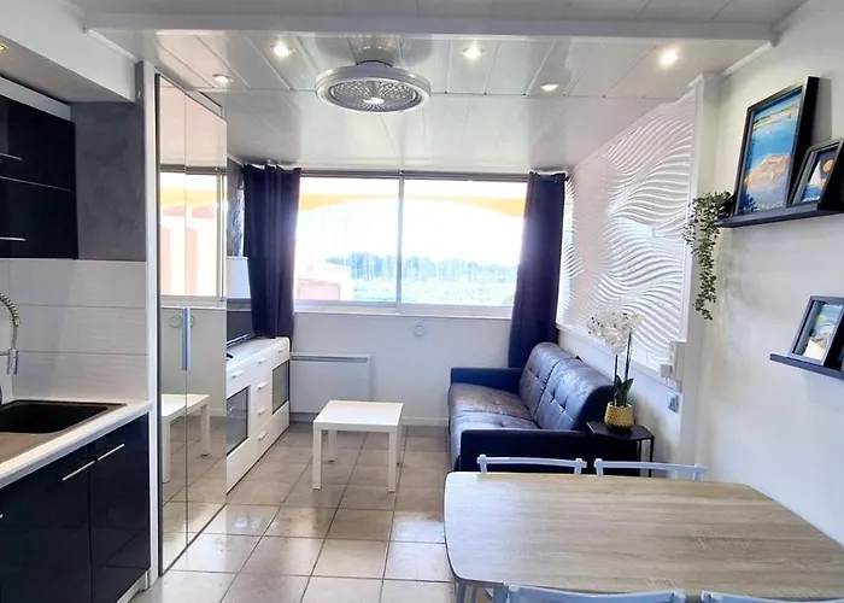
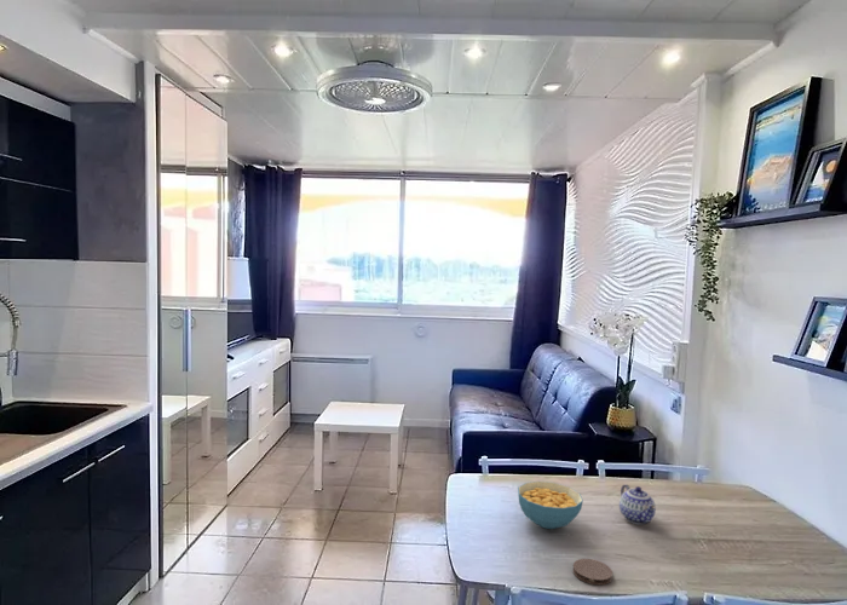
+ coaster (592, 571)
+ teapot (636, 502)
+ cereal bowl (548, 508)
